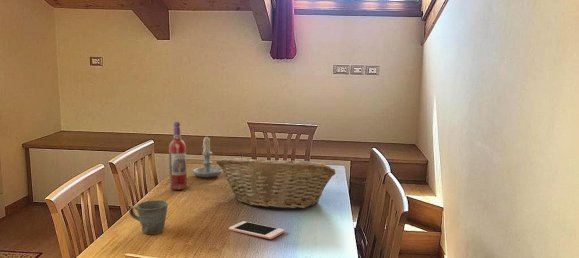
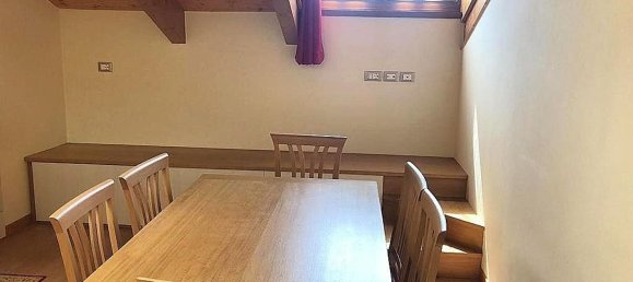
- wine bottle (177, 155)
- cell phone (256, 229)
- fruit basket (275, 176)
- mug (150, 217)
- candle (207, 155)
